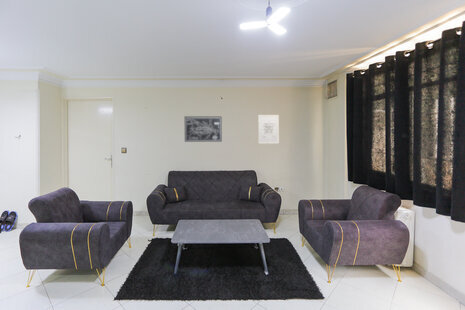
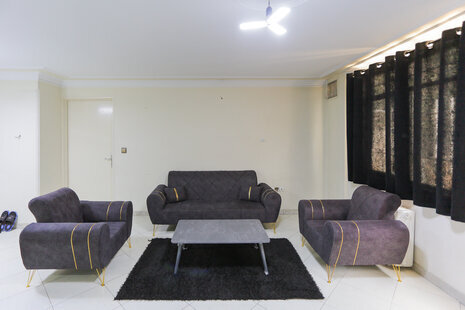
- wall art (268, 129)
- wall art (203, 129)
